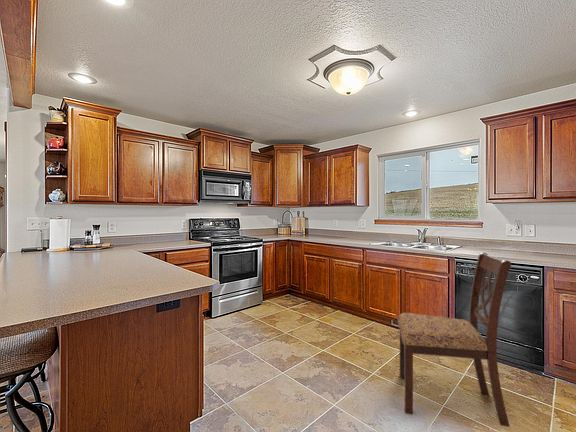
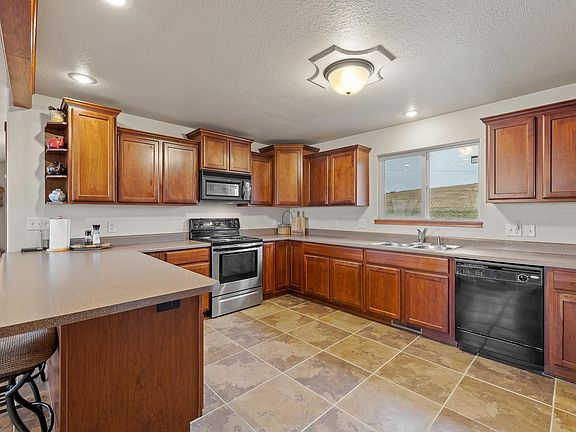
- chair (446, 327)
